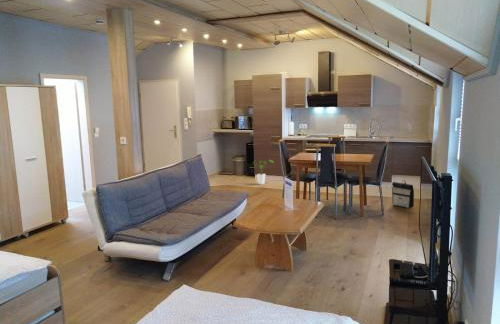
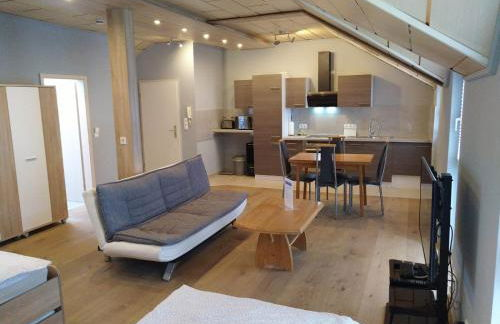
- house plant (262, 171)
- backpack (402, 193)
